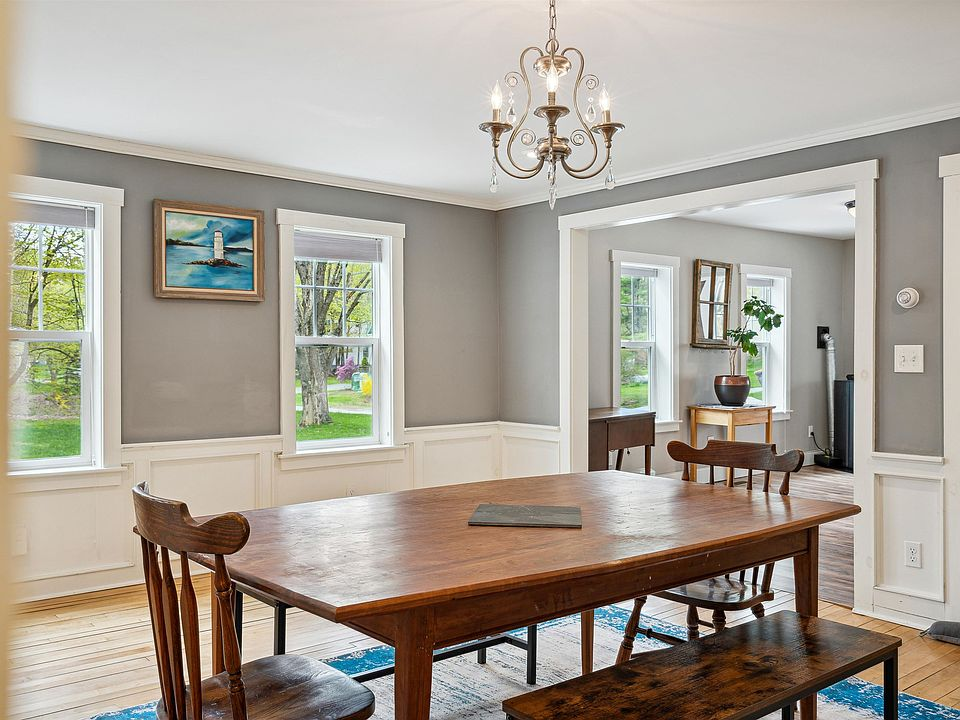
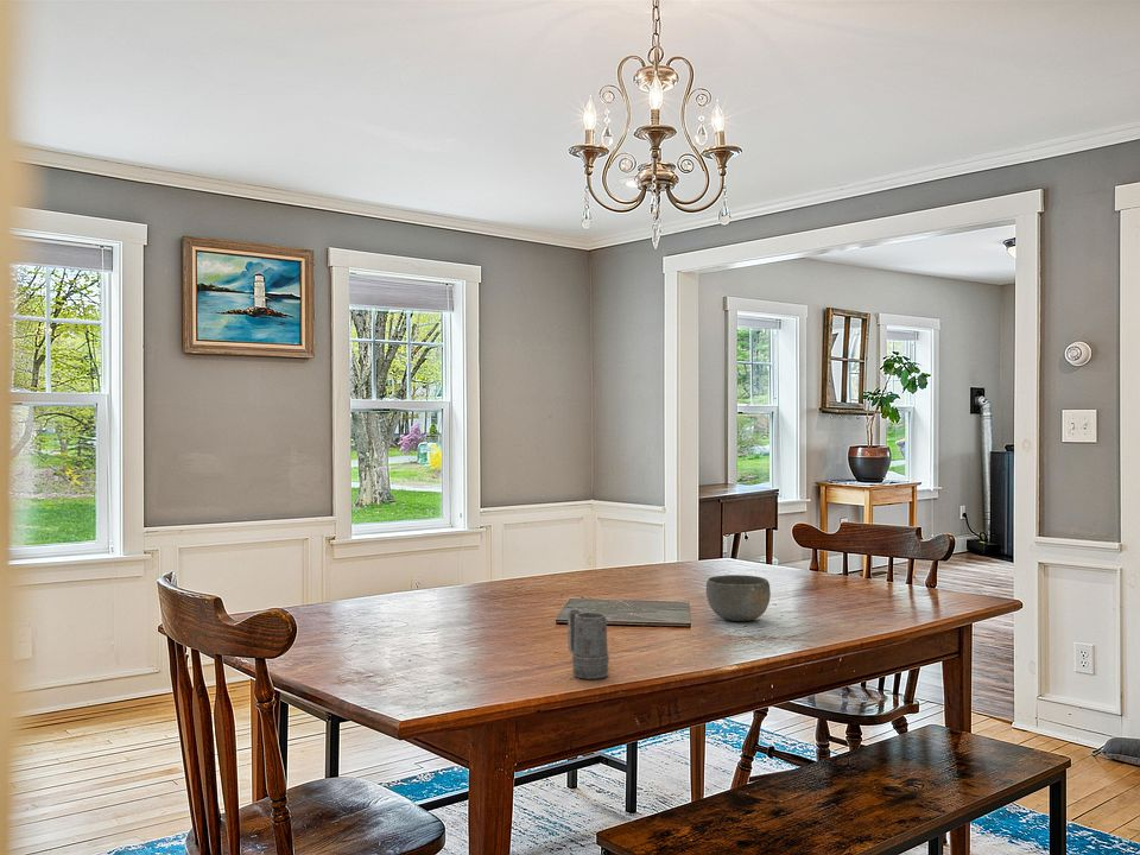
+ bowl (737, 598)
+ mug (585, 642)
